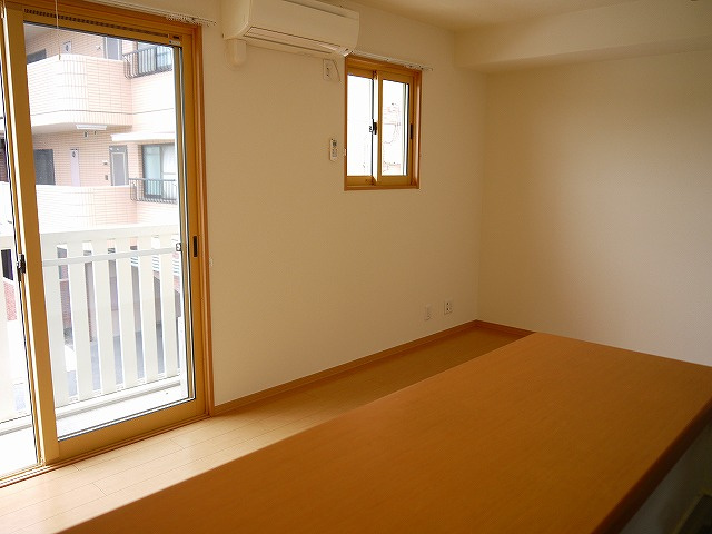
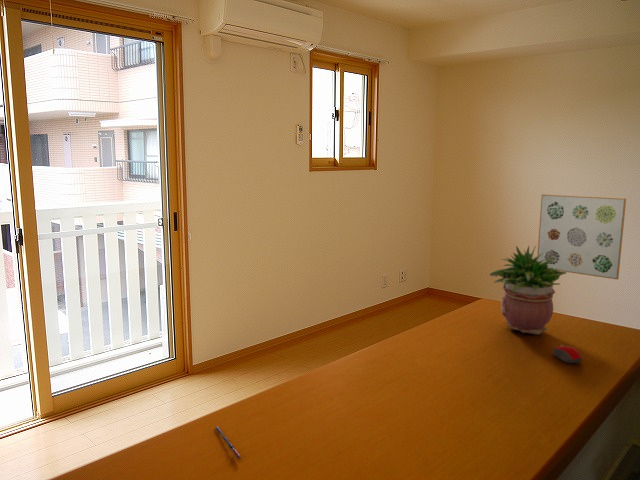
+ pen (227, 441)
+ computer mouse (568, 352)
+ potted plant (529, 288)
+ wall art (578, 235)
